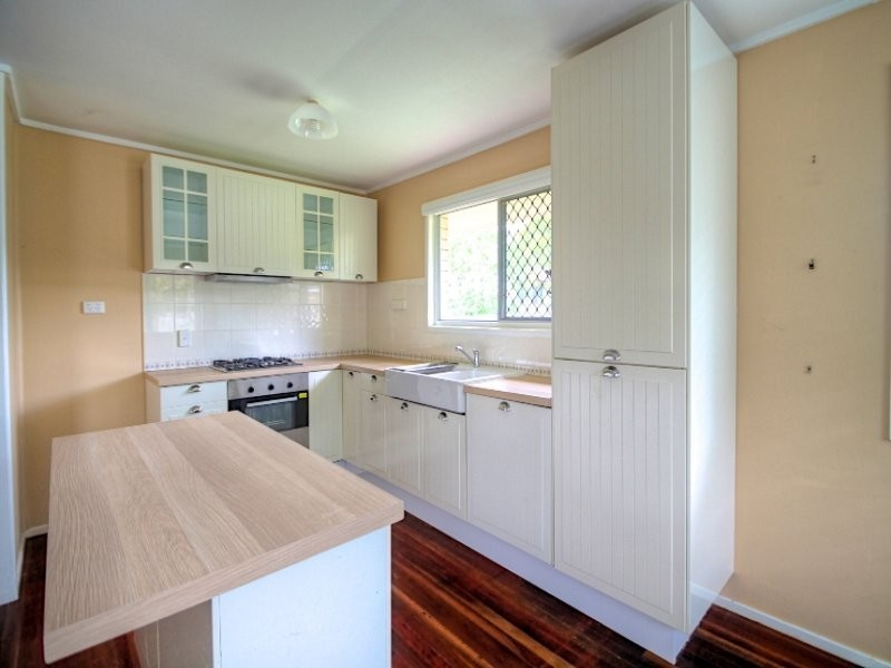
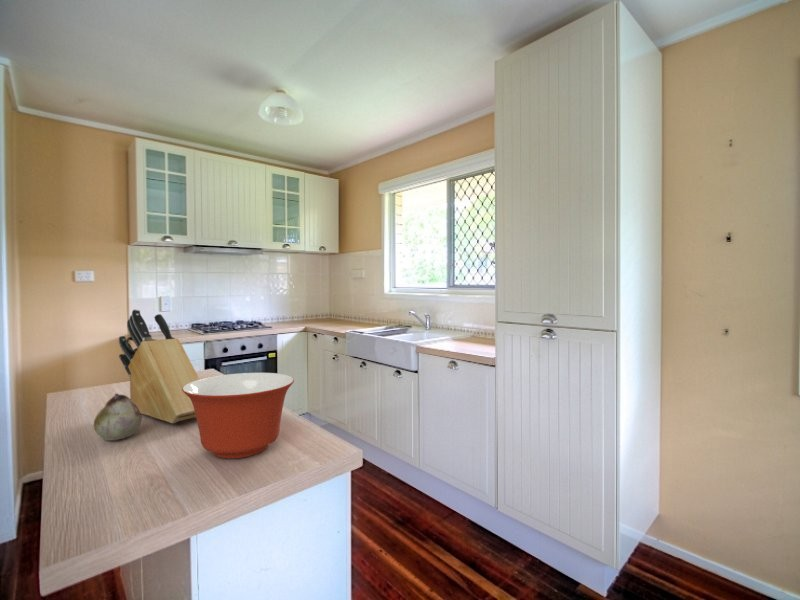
+ knife block (162, 360)
+ mixing bowl (241, 415)
+ fruit (116, 414)
